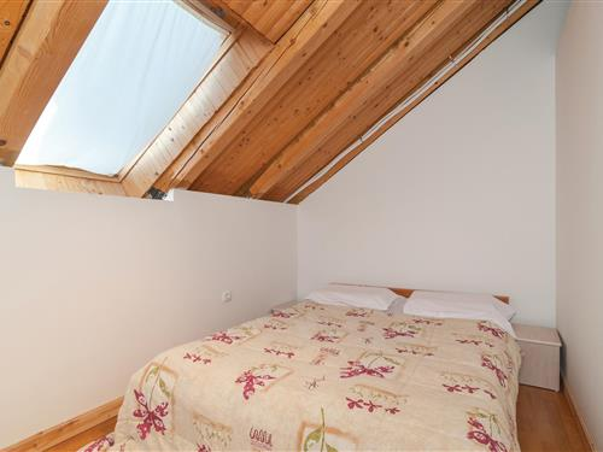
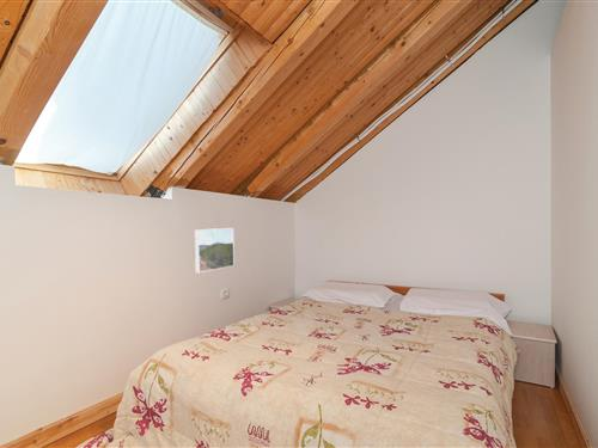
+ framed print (215, 248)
